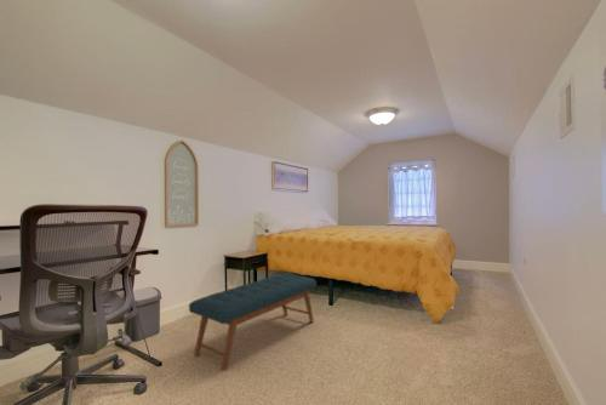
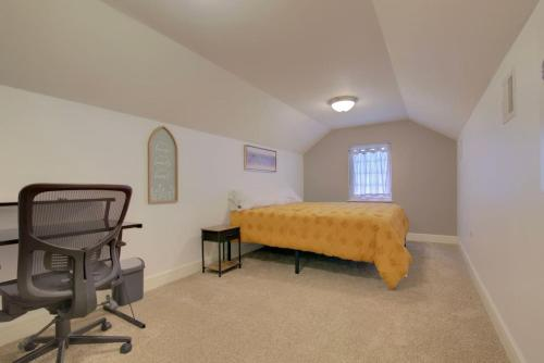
- bench (261, 310)
